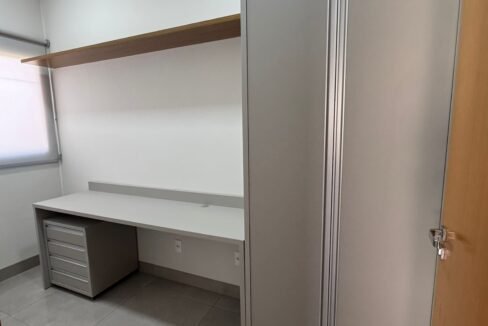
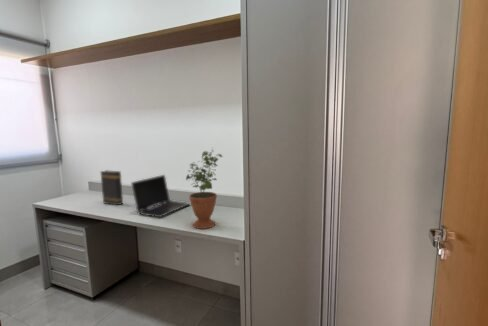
+ laptop computer (162, 194)
+ potted plant (205, 186)
+ book (112, 187)
